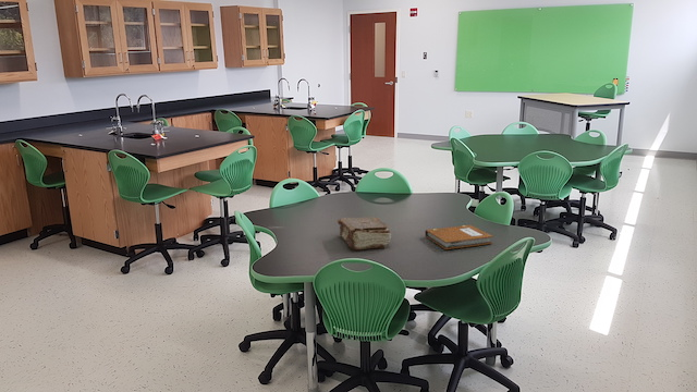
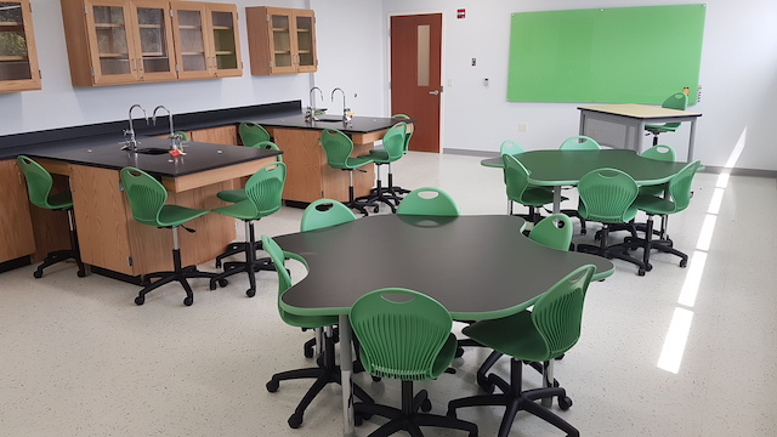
- book (364, 231)
- notebook (458, 235)
